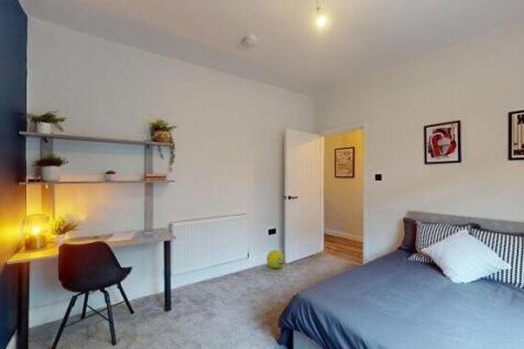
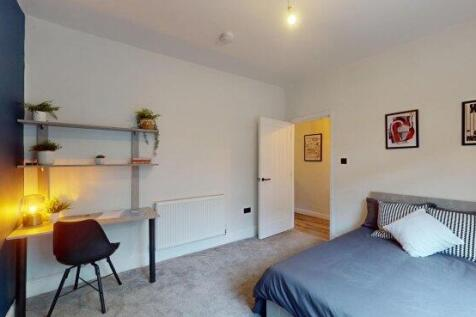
- ball (275, 259)
